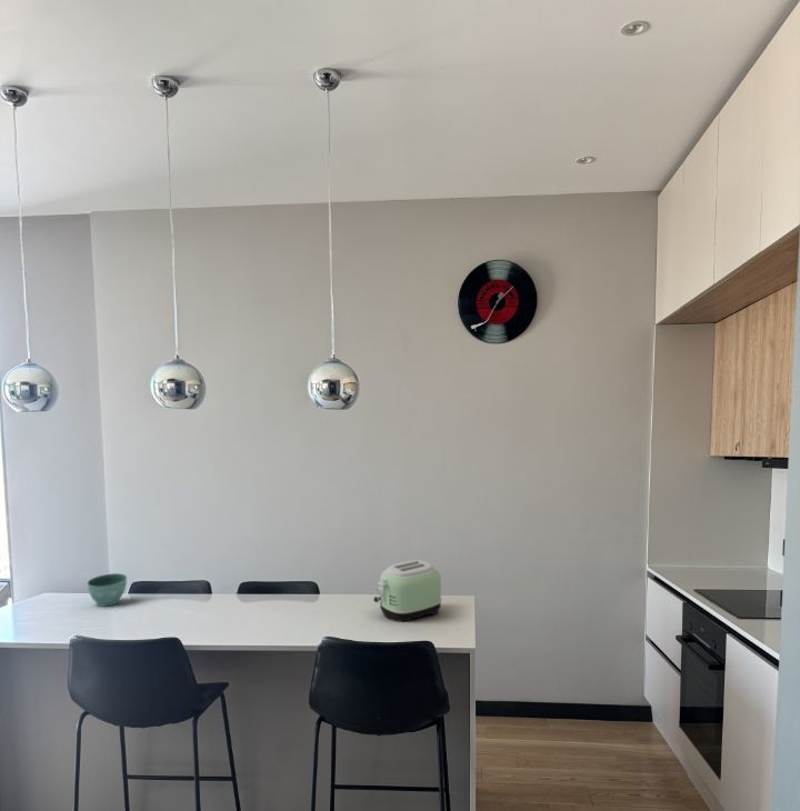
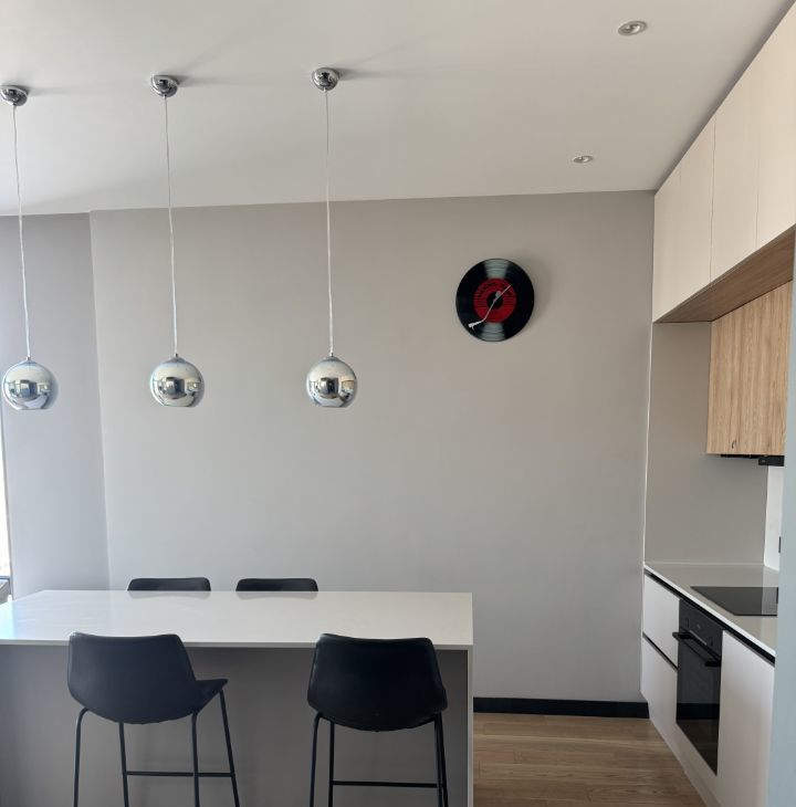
- flower pot (108, 591)
- toaster (408, 590)
